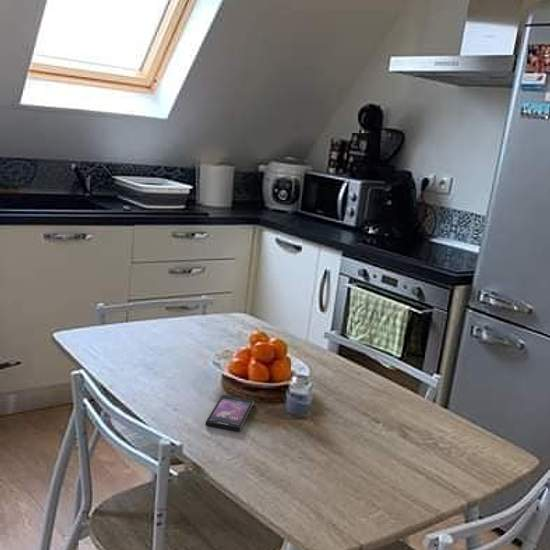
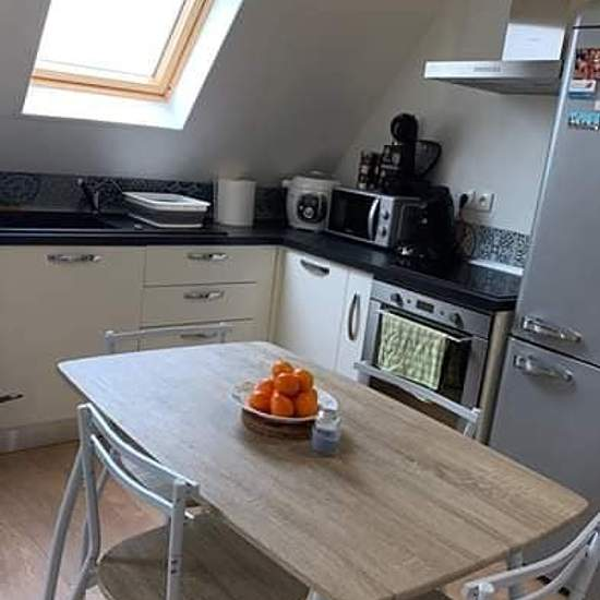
- smartphone (230, 412)
